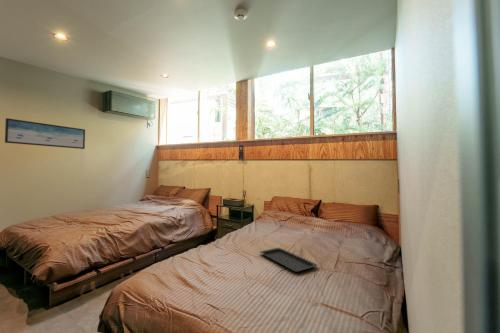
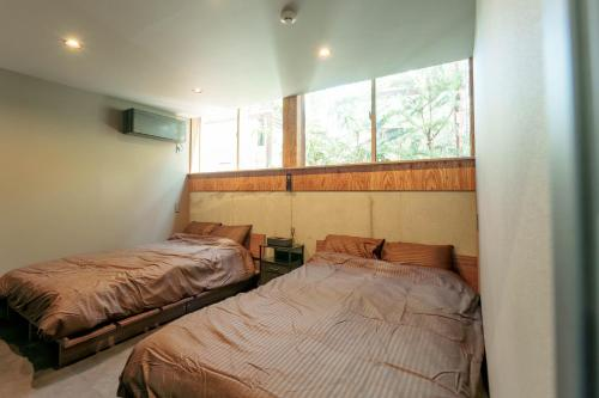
- wall art (49, 135)
- serving tray (286, 259)
